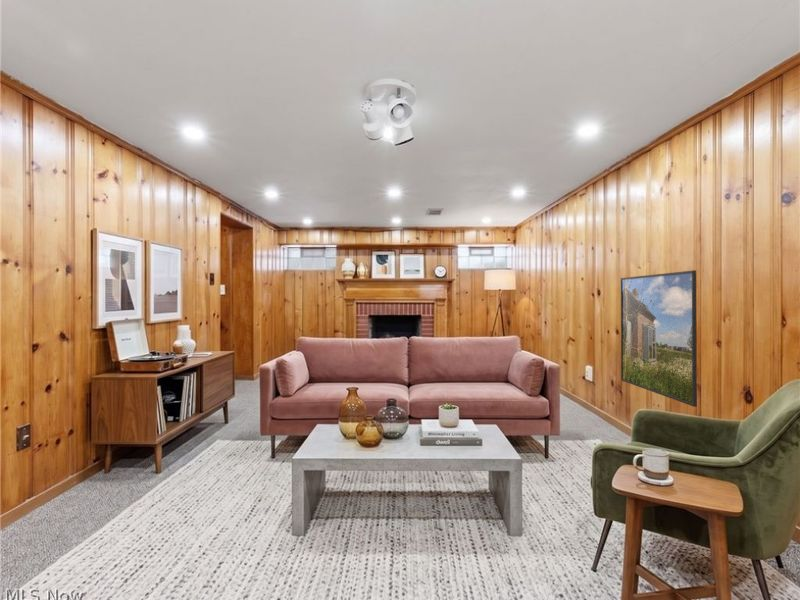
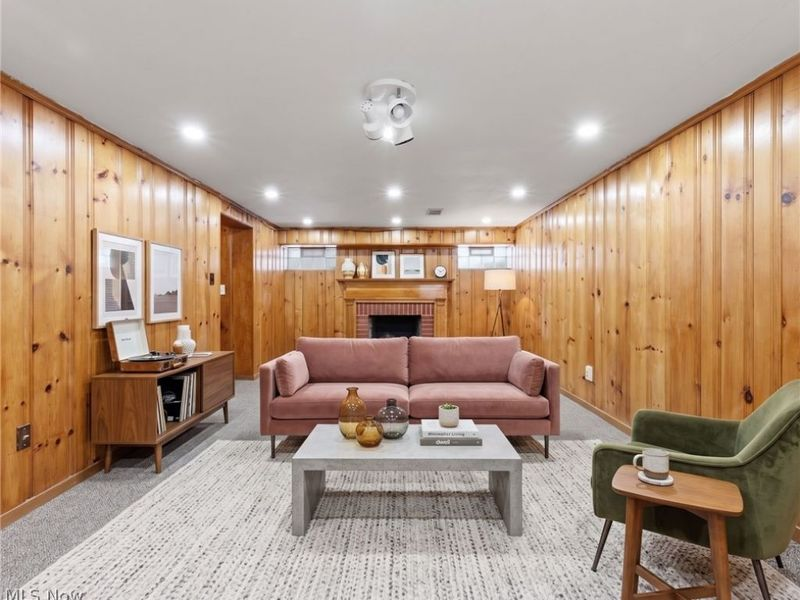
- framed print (653, 333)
